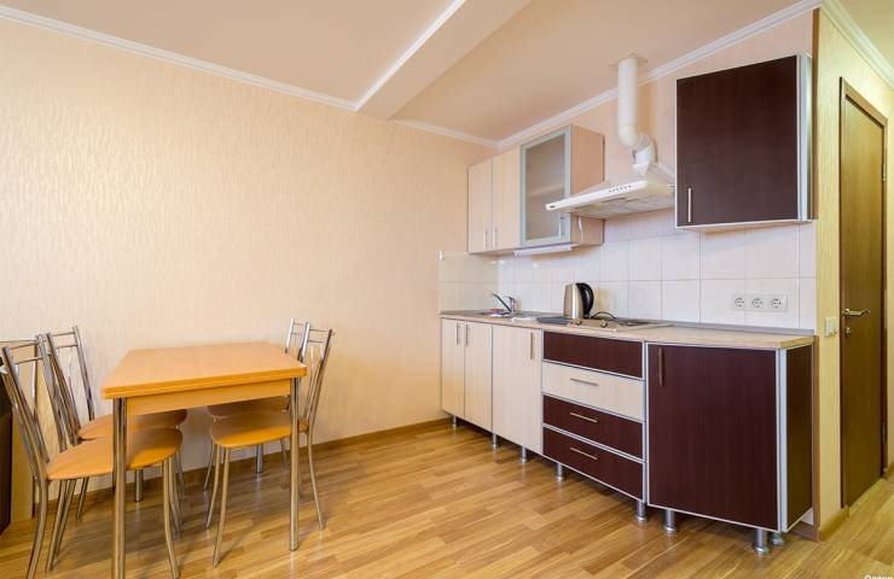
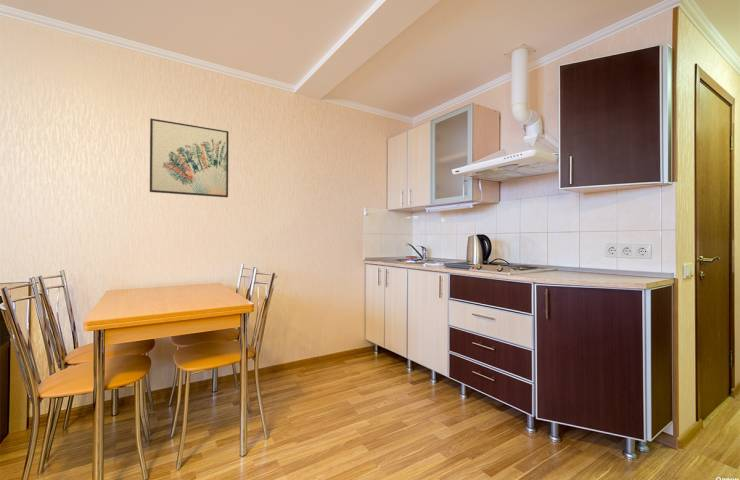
+ wall art (191, 160)
